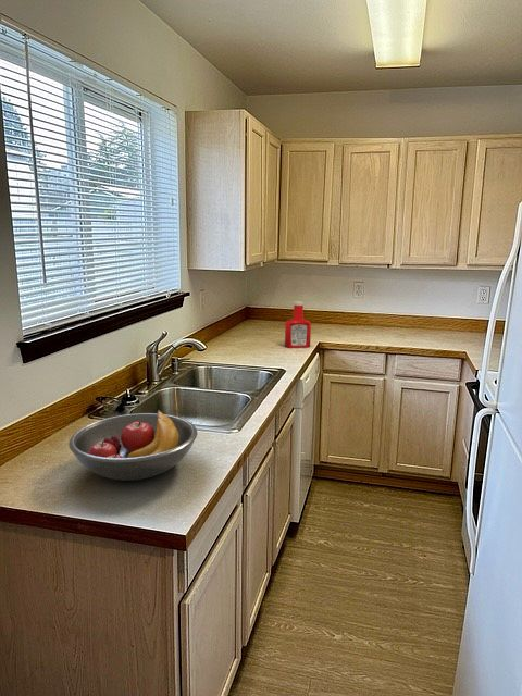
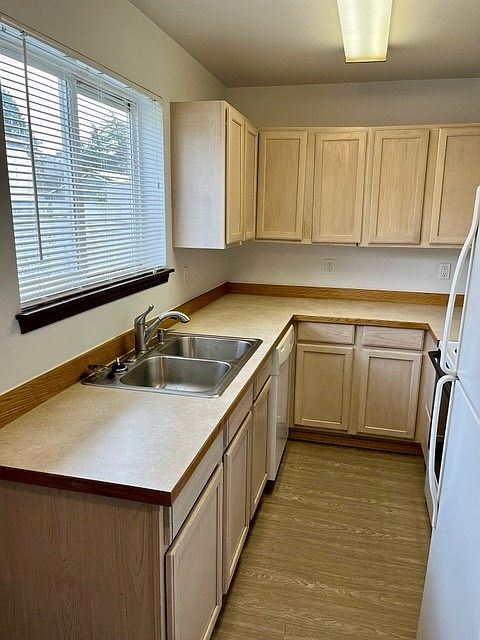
- fruit bowl (135, 446)
- soap bottle (298, 324)
